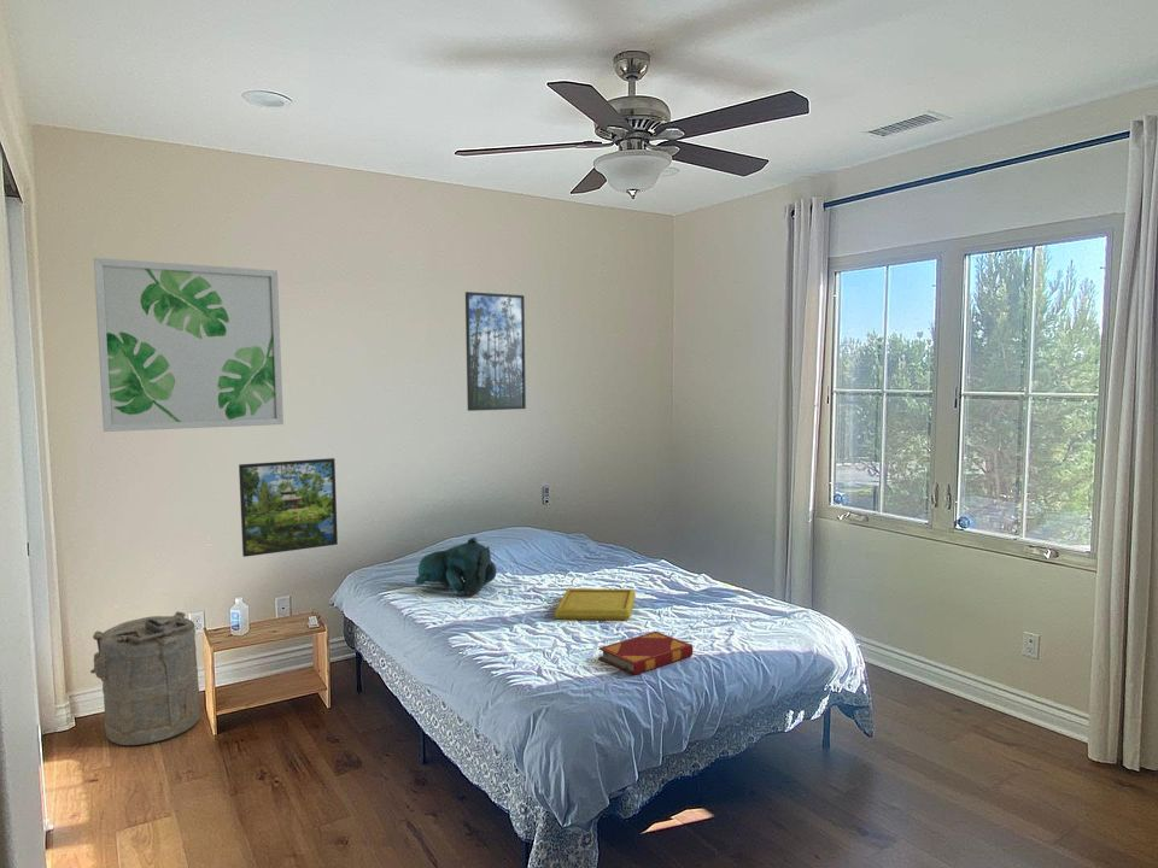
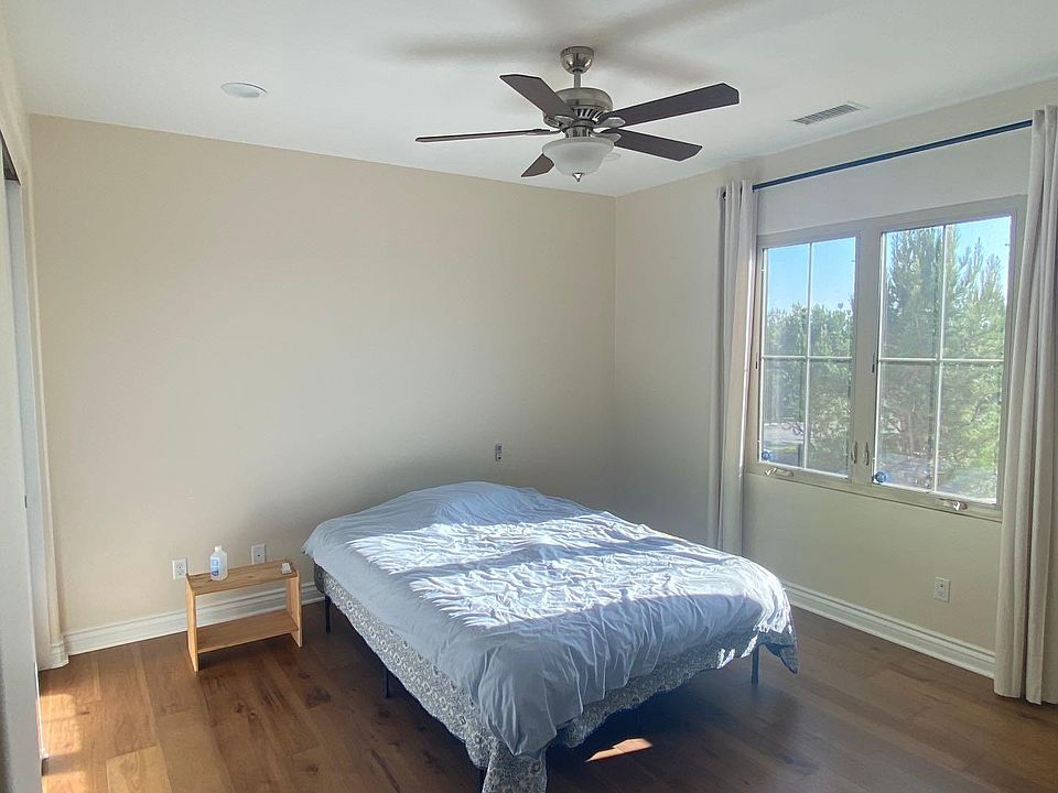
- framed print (496, 352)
- wall art (194, 346)
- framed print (290, 505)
- hardback book (645, 651)
- laundry hamper (146, 673)
- serving tray (596, 603)
- teddy bear (456, 561)
